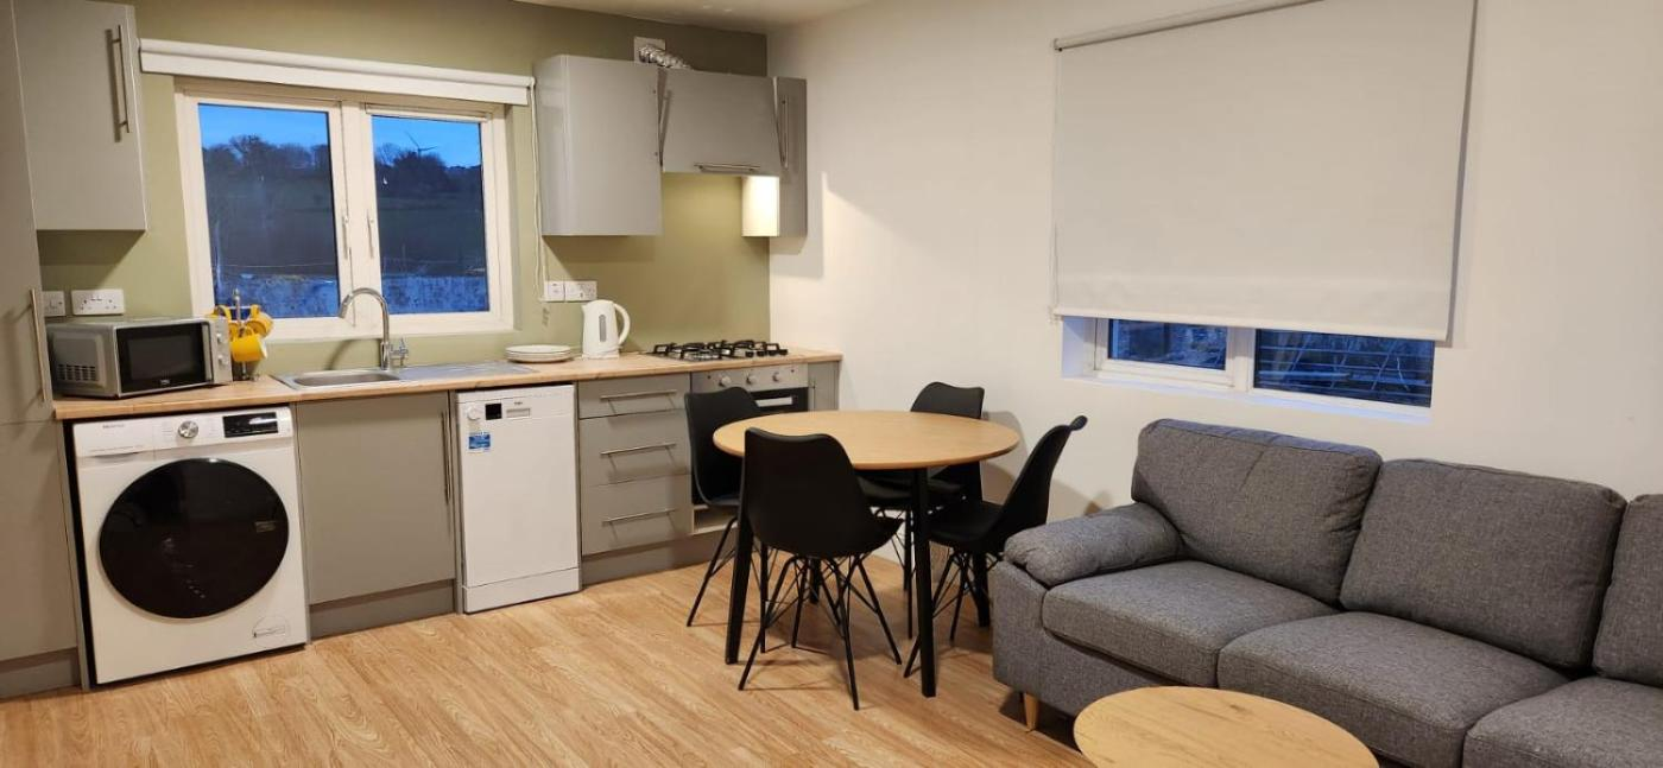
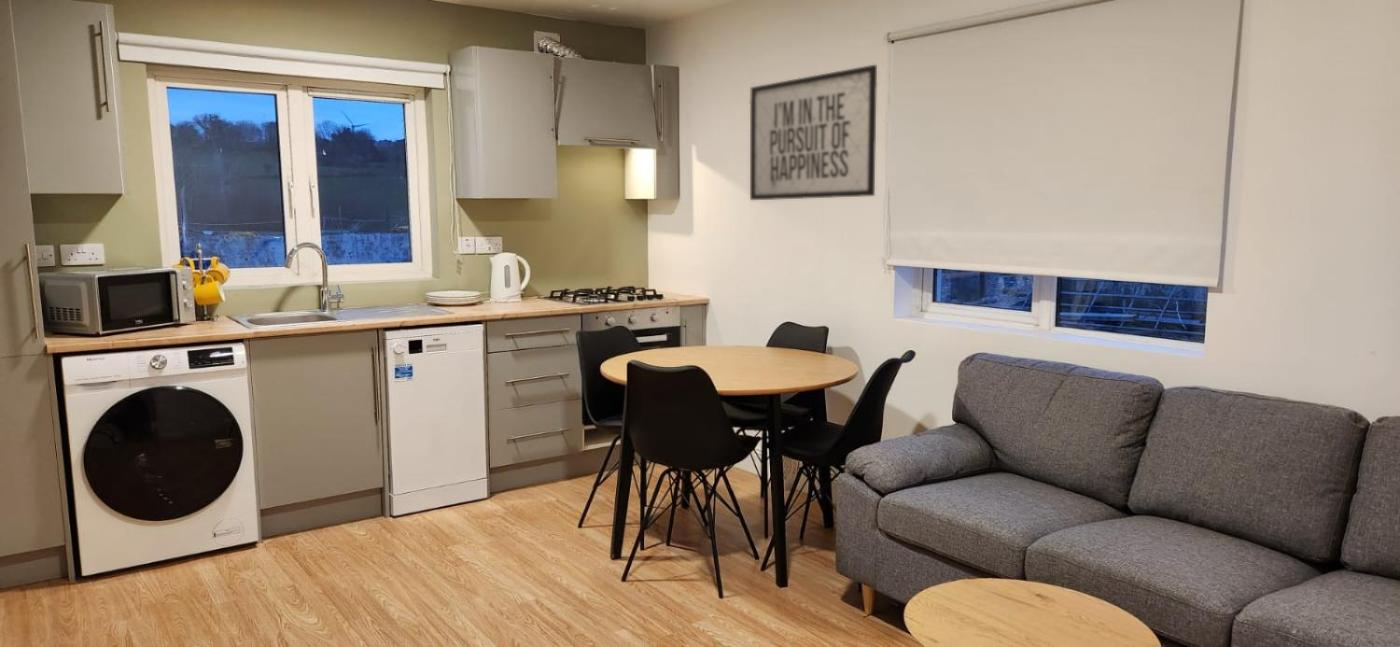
+ mirror (808, 138)
